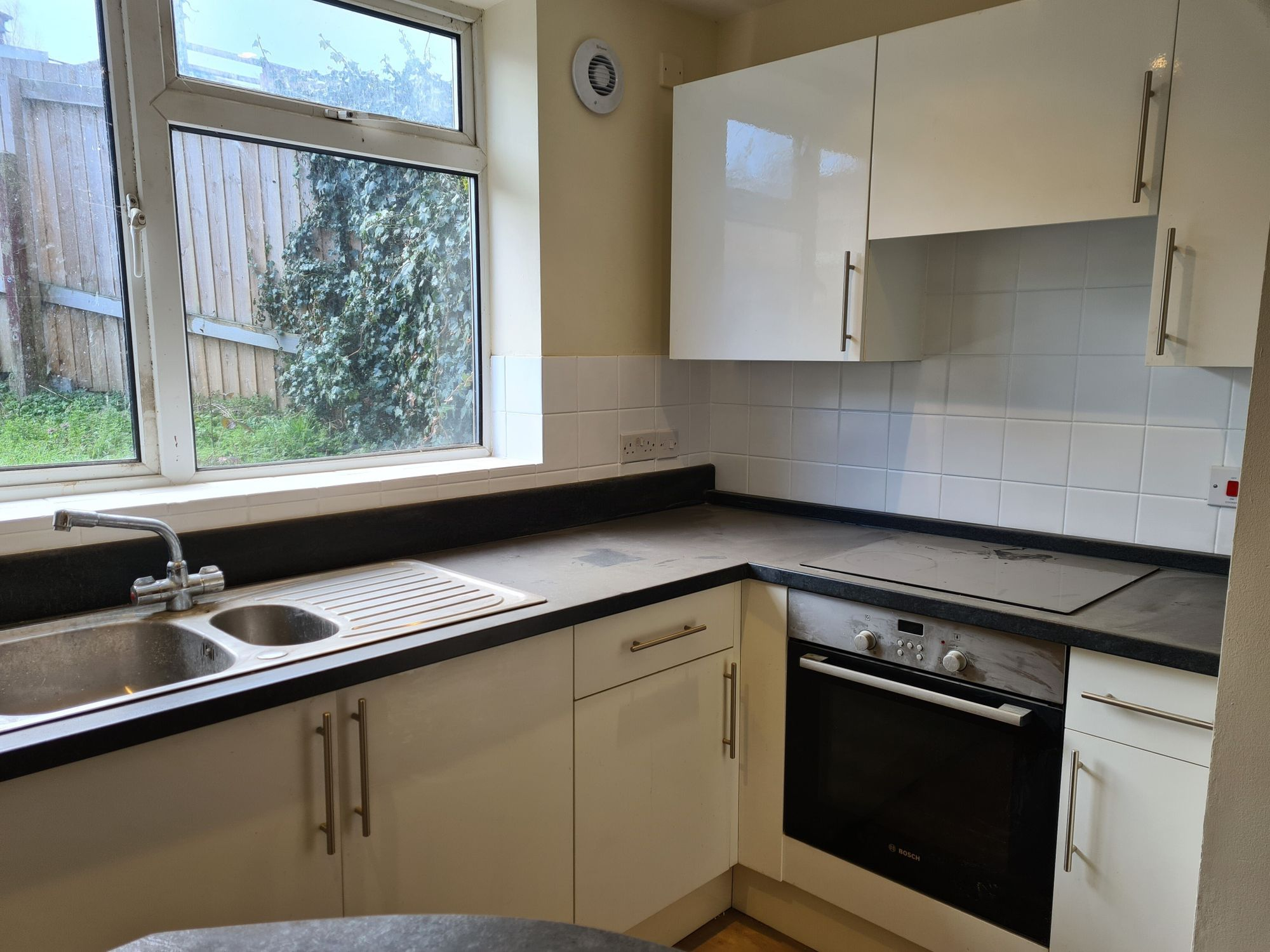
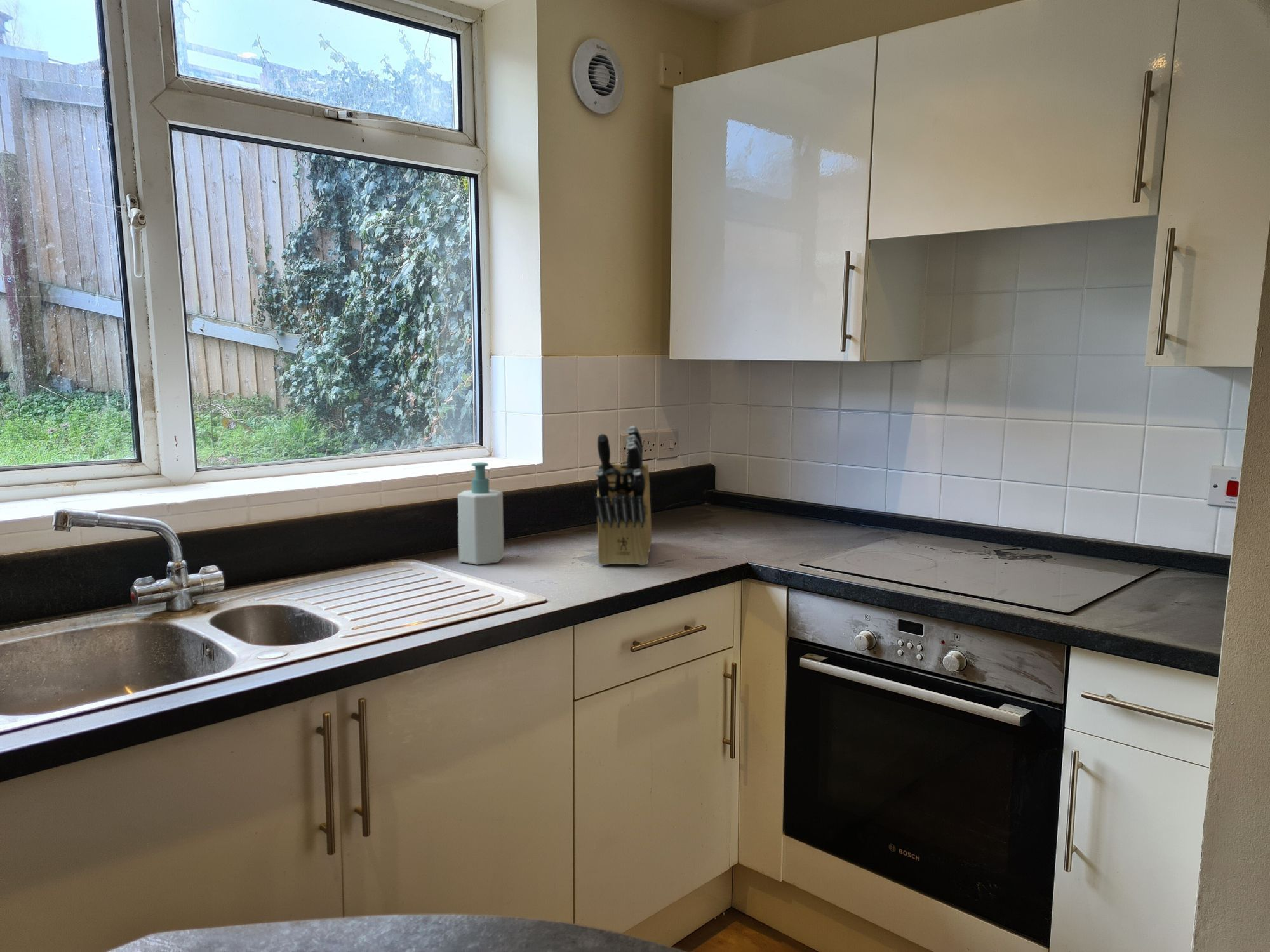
+ knife block (624, 491)
+ soap bottle (481, 512)
